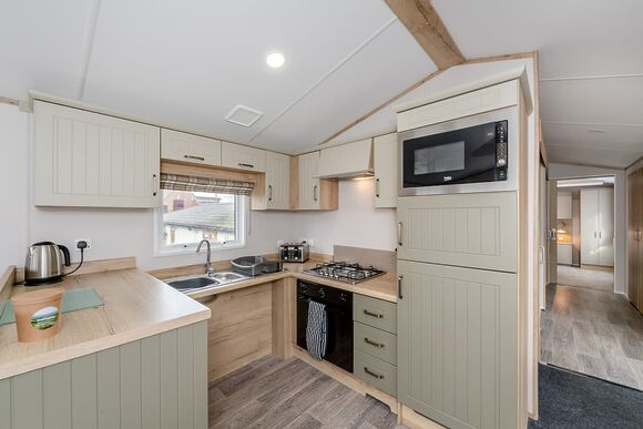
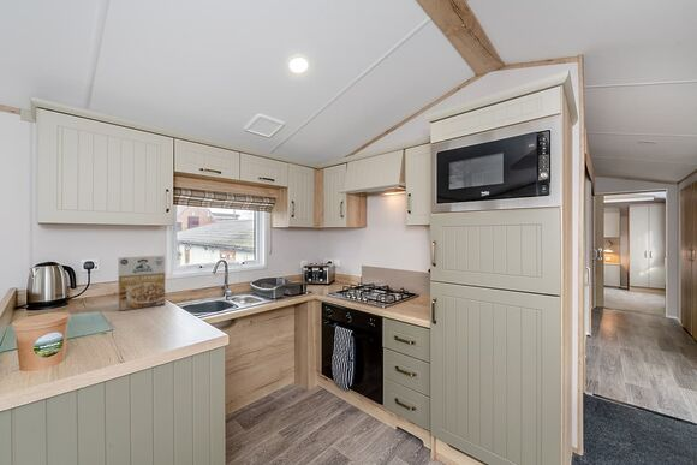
+ cereal box (142, 281)
